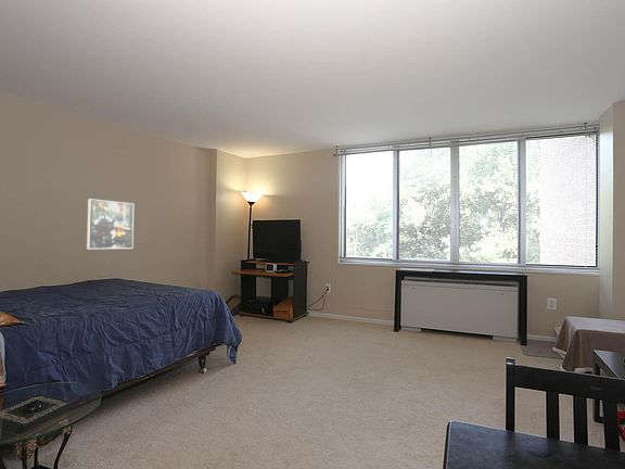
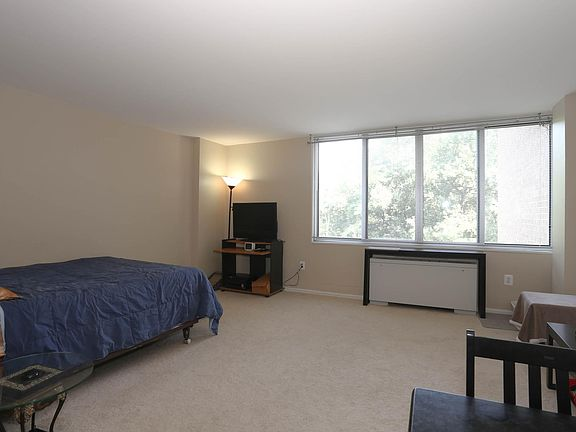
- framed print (111, 225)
